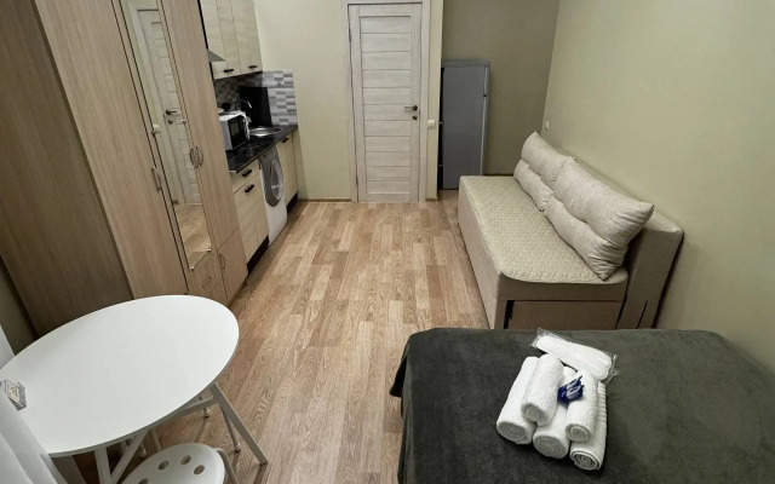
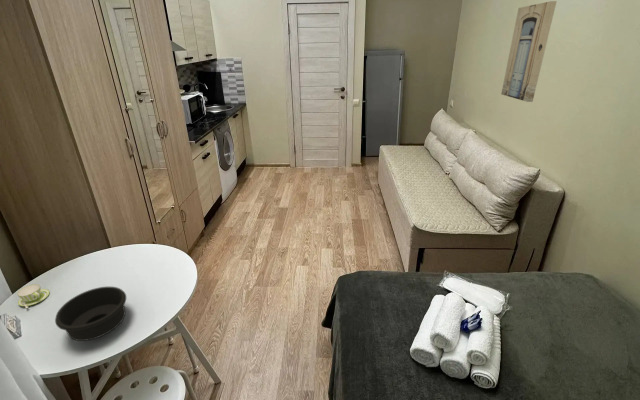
+ cup (32, 293)
+ wall art (525, 53)
+ bowl (96, 316)
